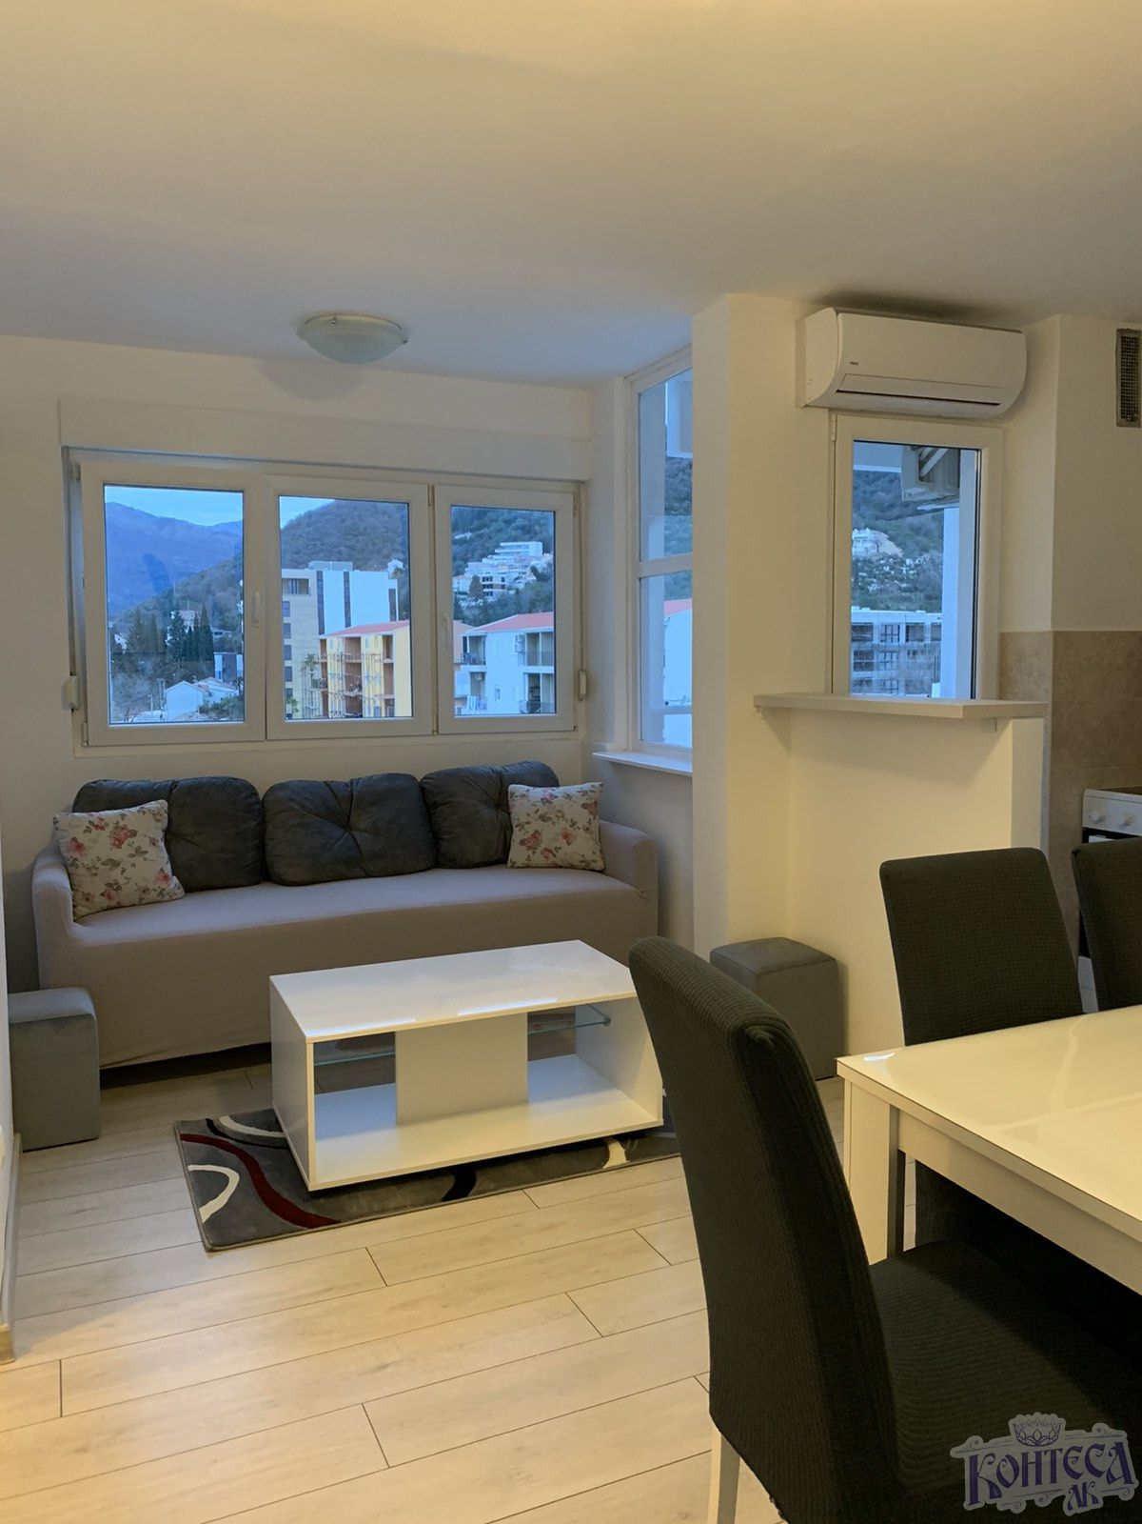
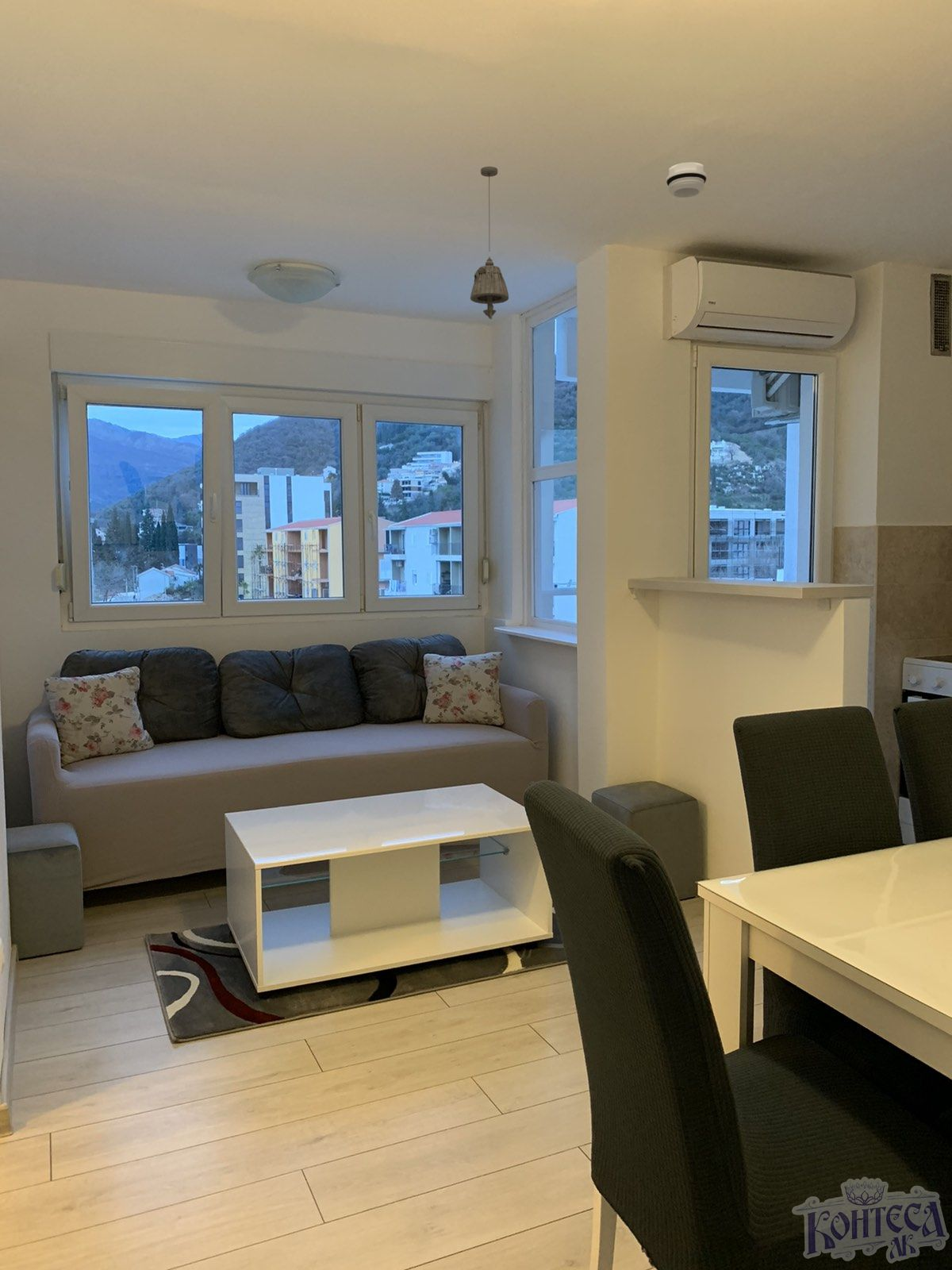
+ smoke detector (686, 180)
+ pendant light (489, 245)
